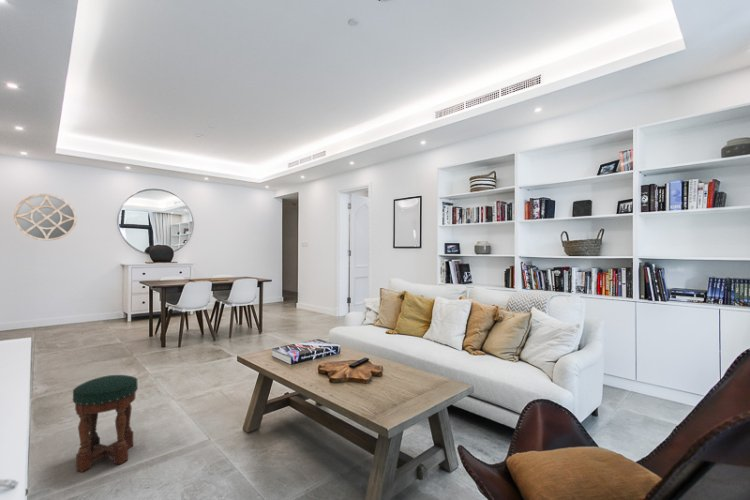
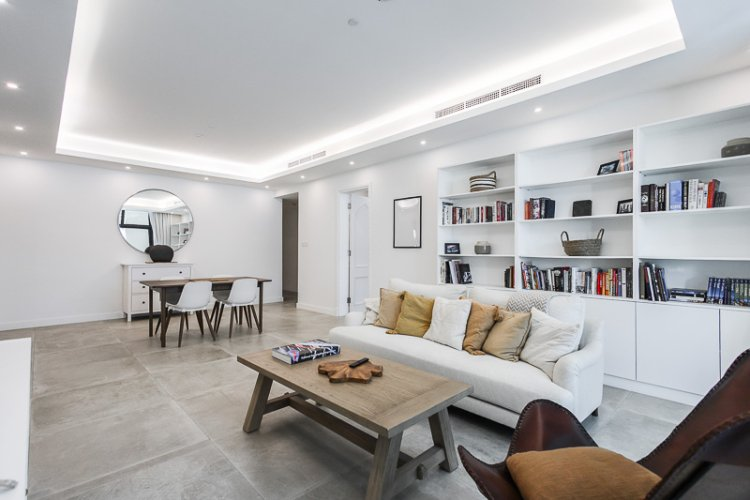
- stool (106, 411)
- home mirror (46, 217)
